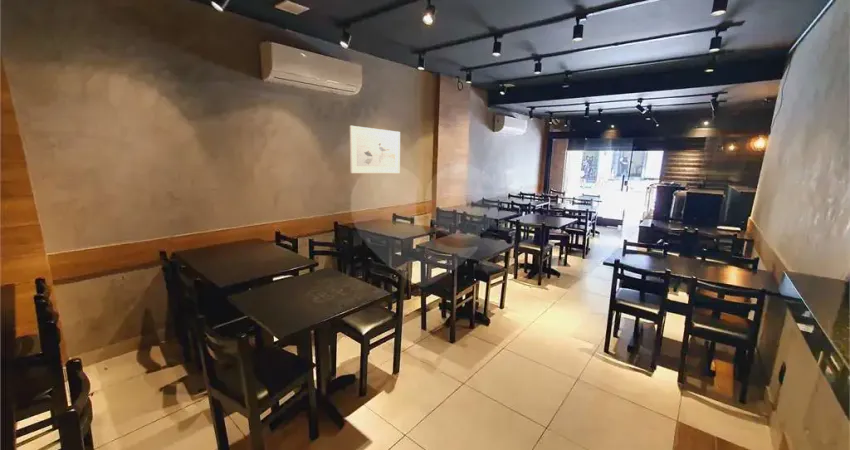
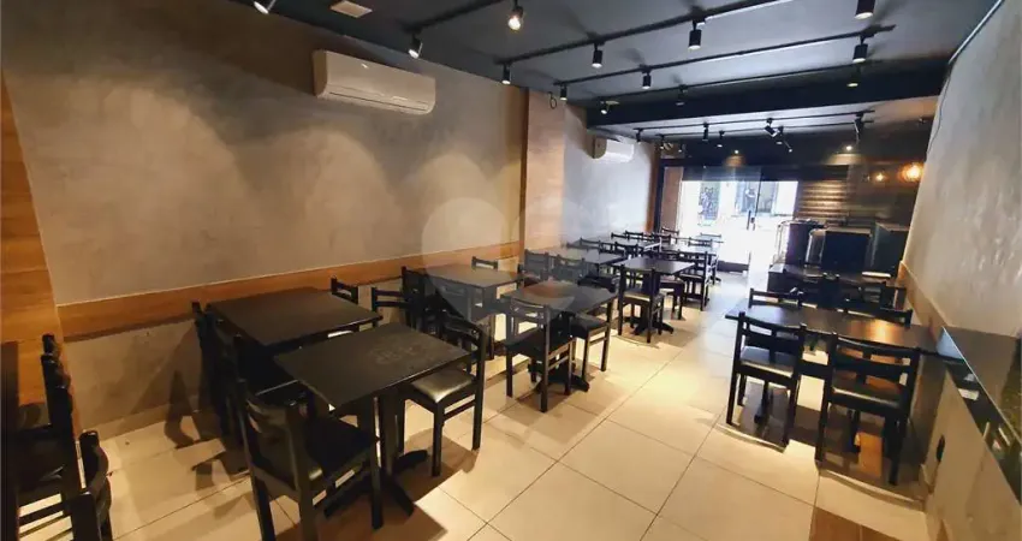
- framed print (376, 151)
